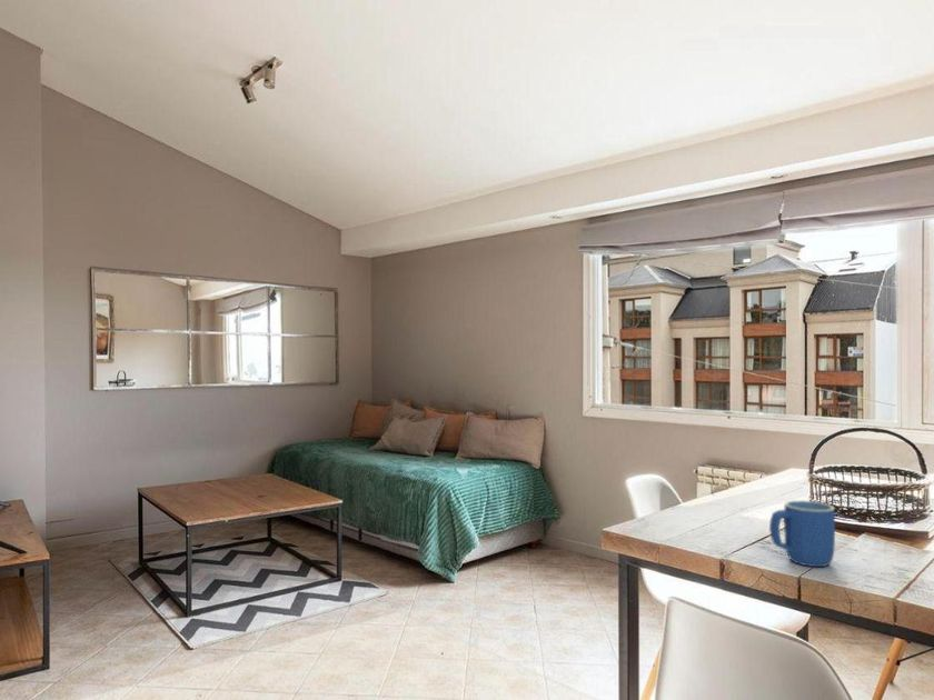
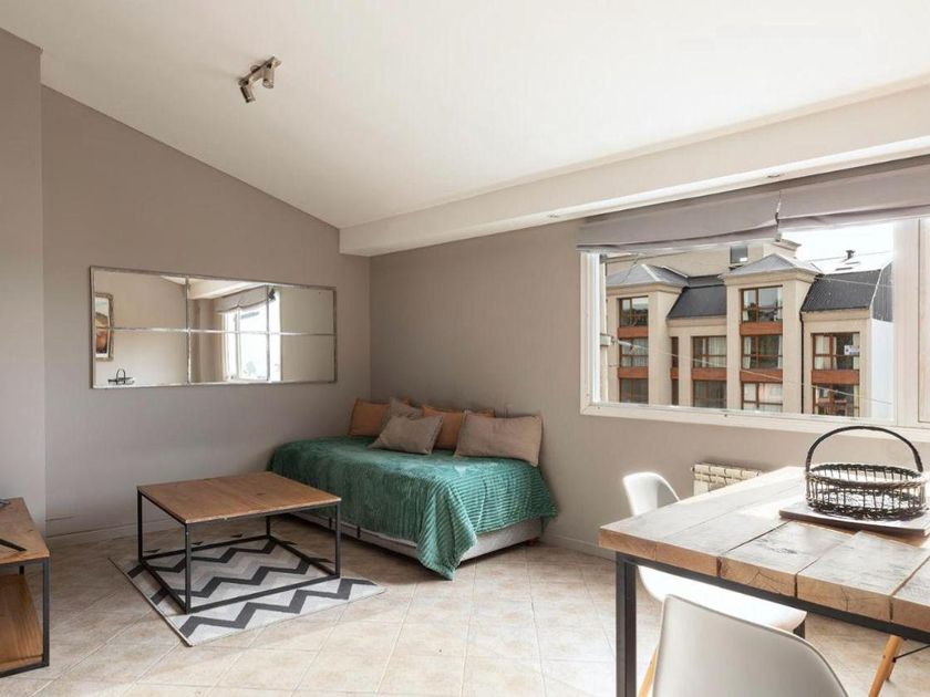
- mug (804, 532)
